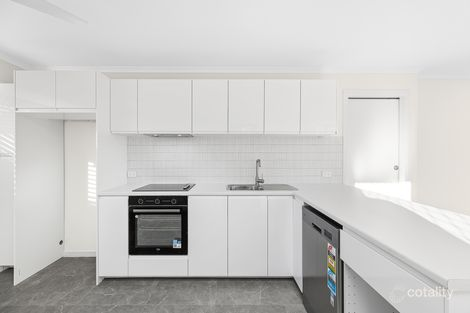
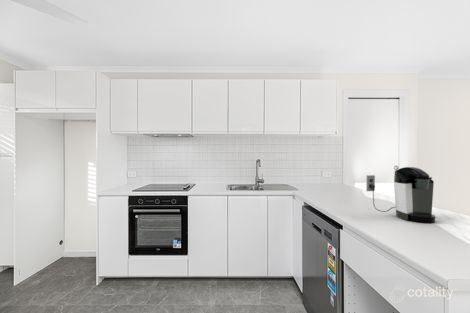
+ coffee maker (404, 192)
